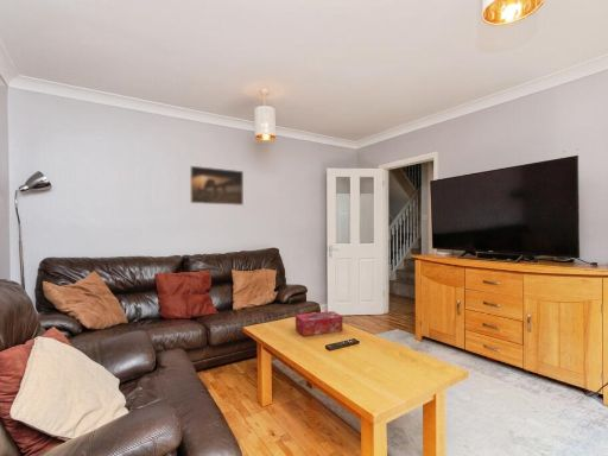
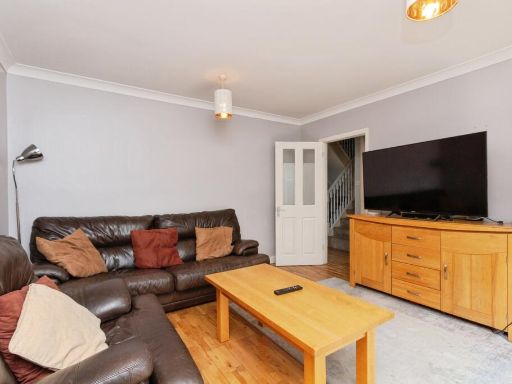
- tissue box (318, 323)
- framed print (217, 186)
